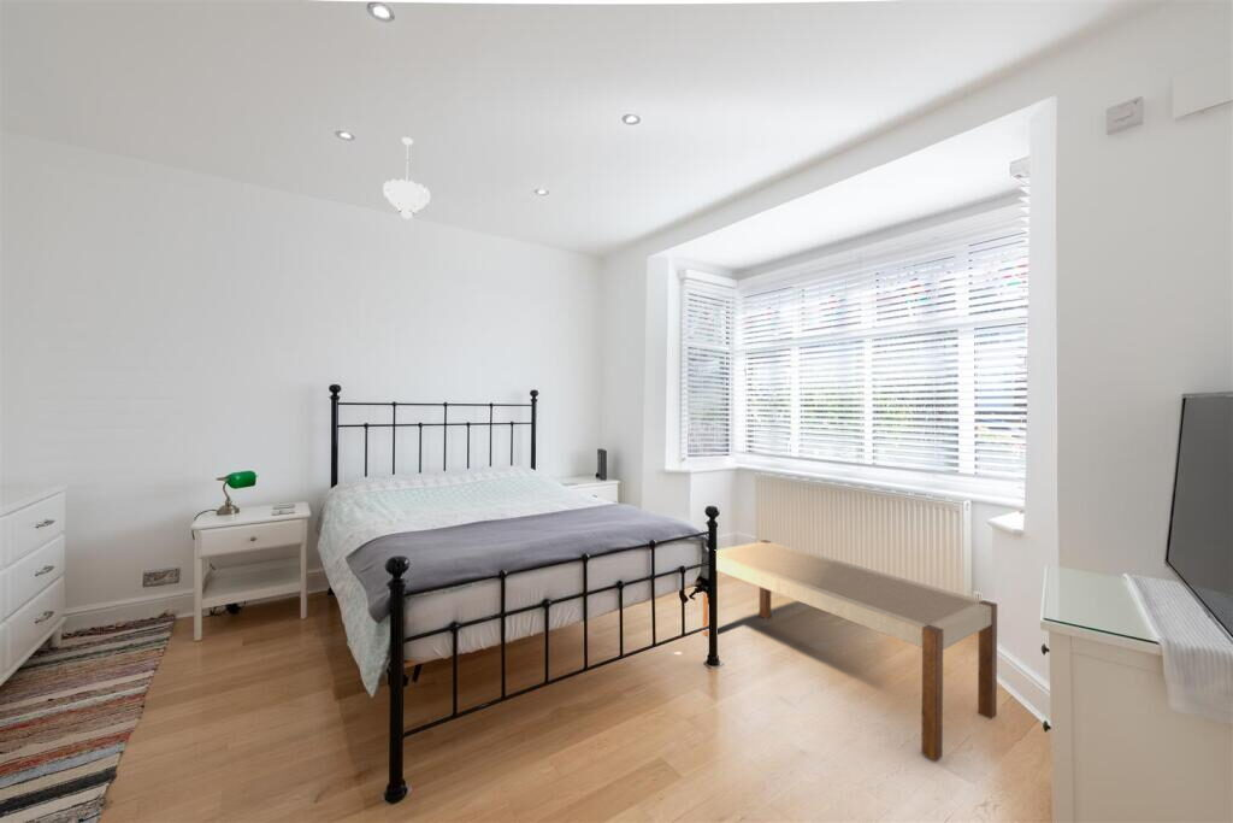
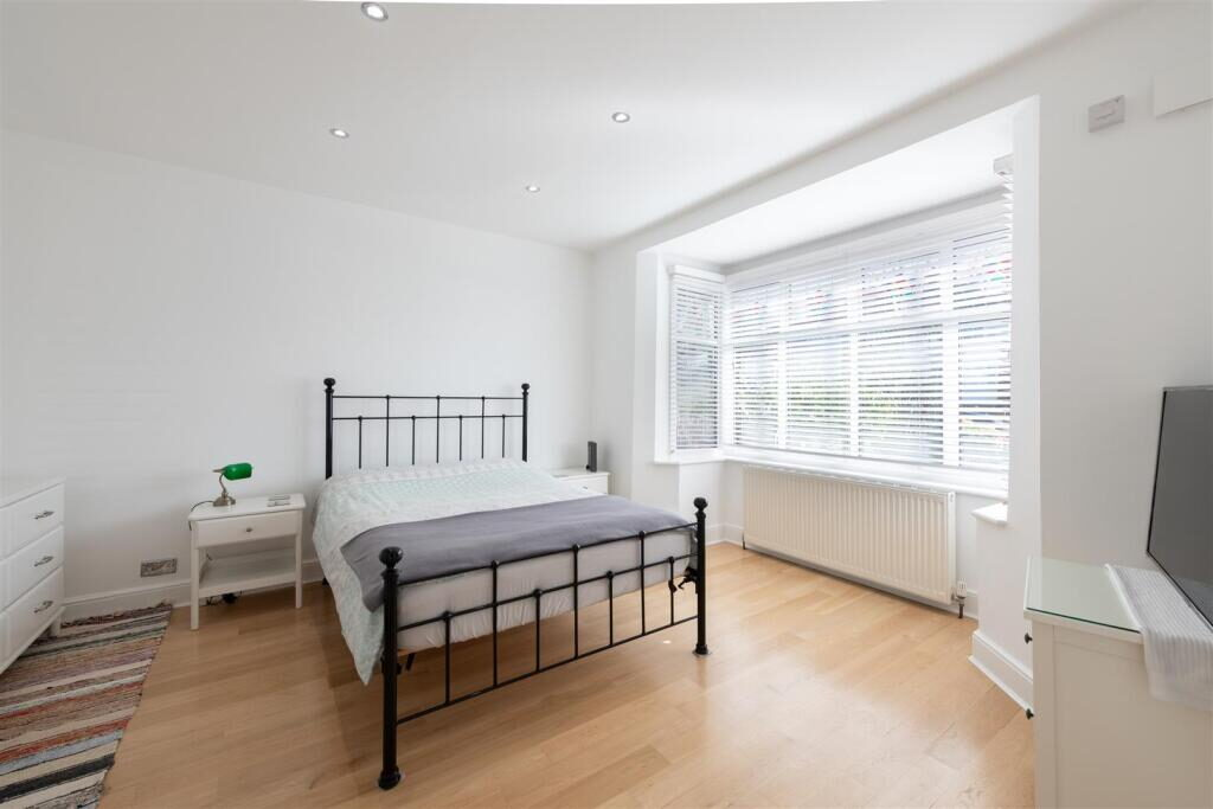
- pendant light (407, 180)
- bench (832, 613)
